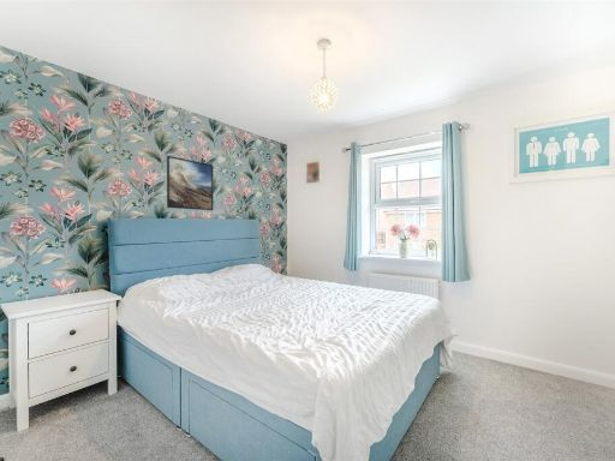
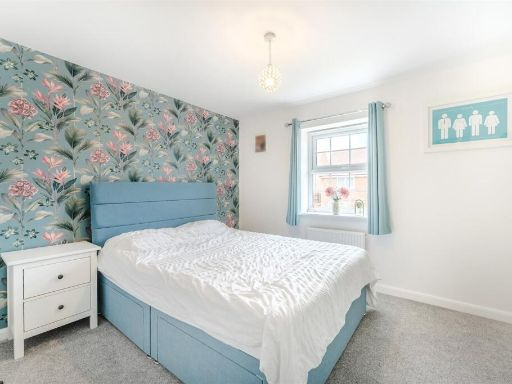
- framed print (191, 185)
